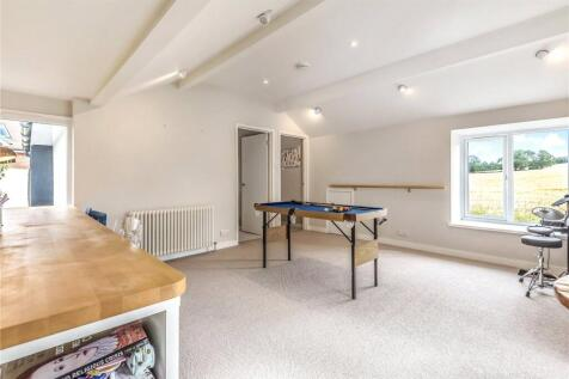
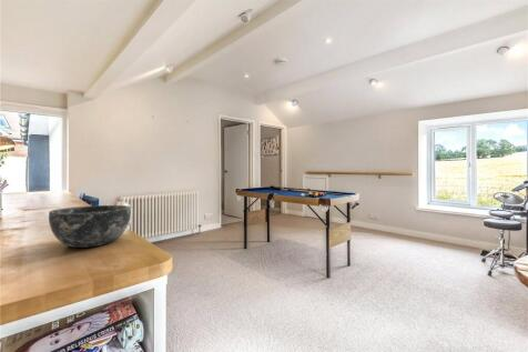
+ bowl (92, 225)
